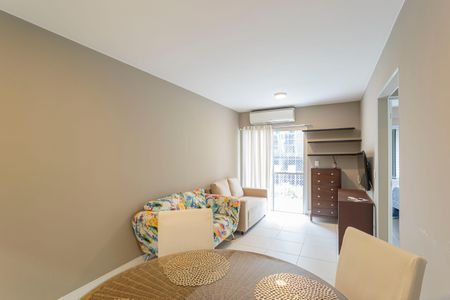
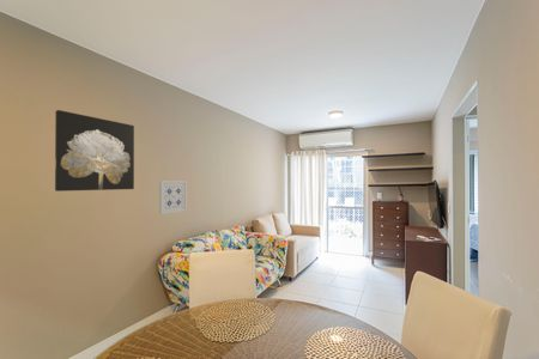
+ wall art (174, 196)
+ wall art (98, 154)
